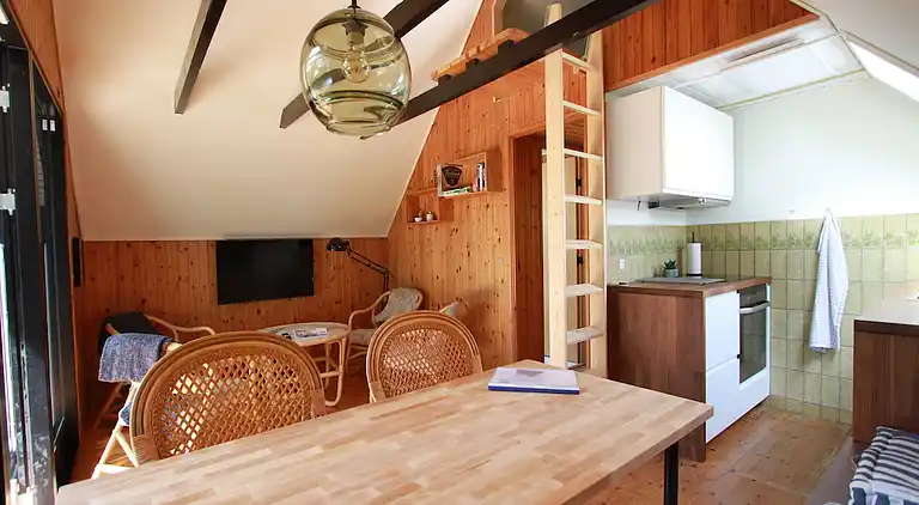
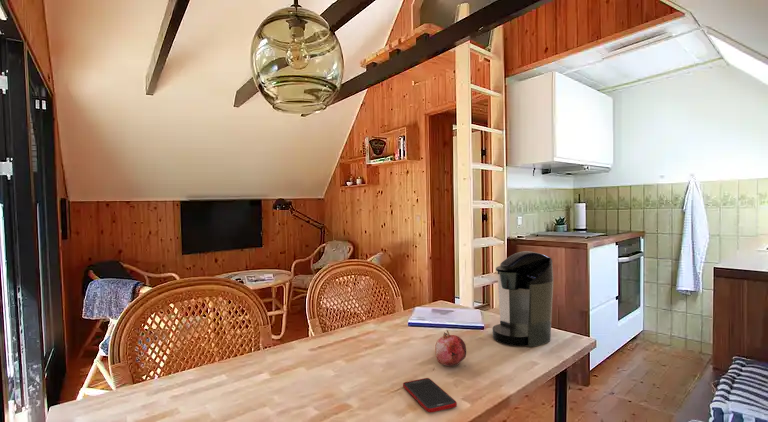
+ coffee maker (514, 291)
+ cell phone (428, 394)
+ fruit (450, 346)
